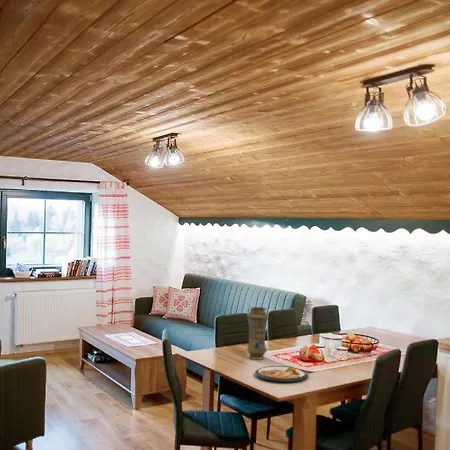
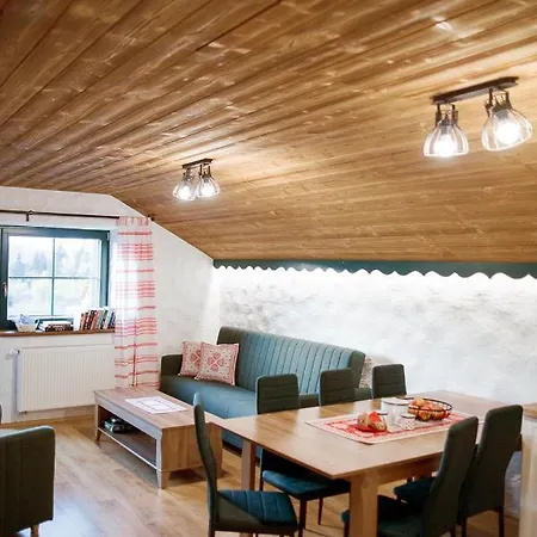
- dish (281, 372)
- vase (257, 333)
